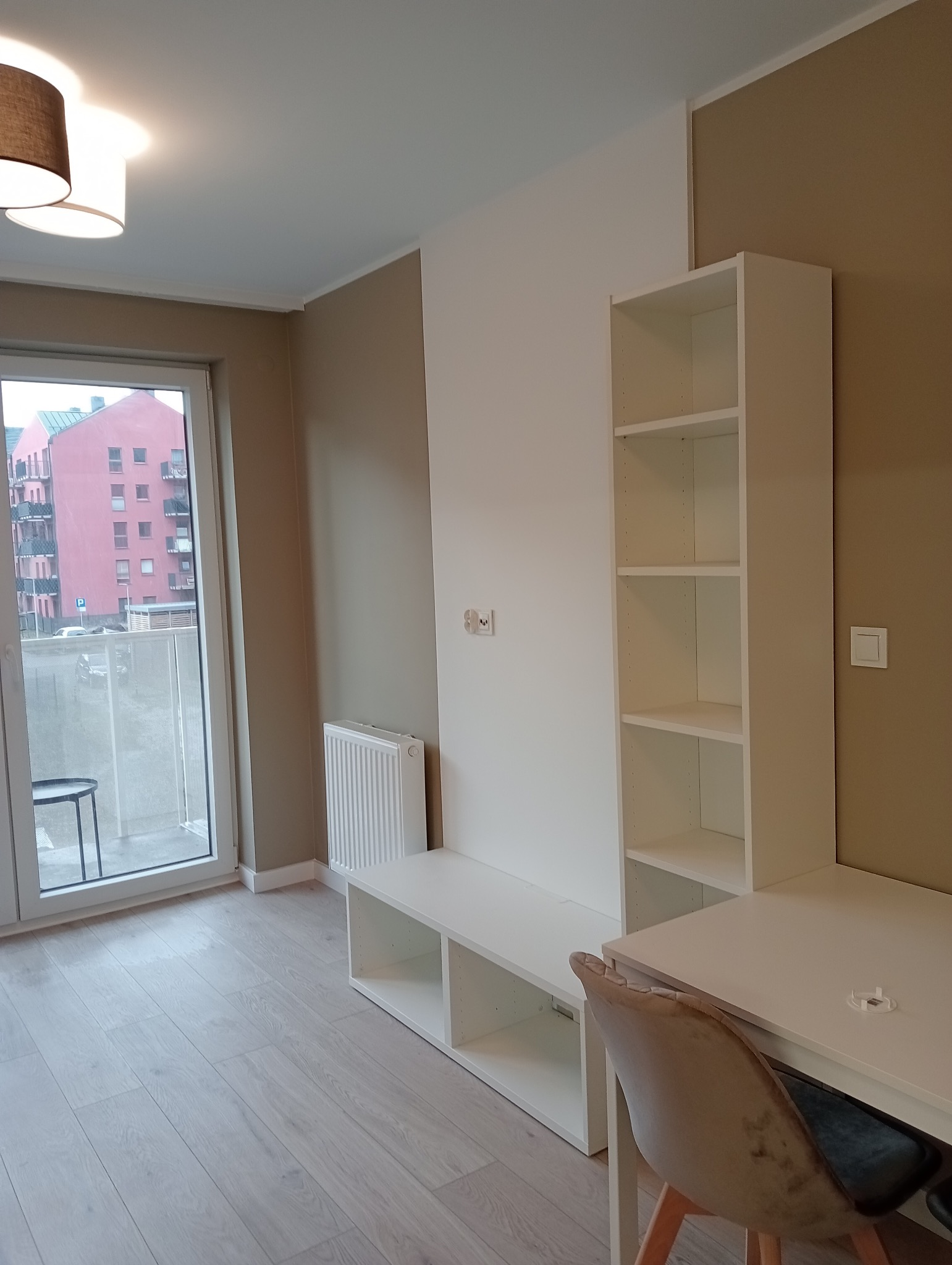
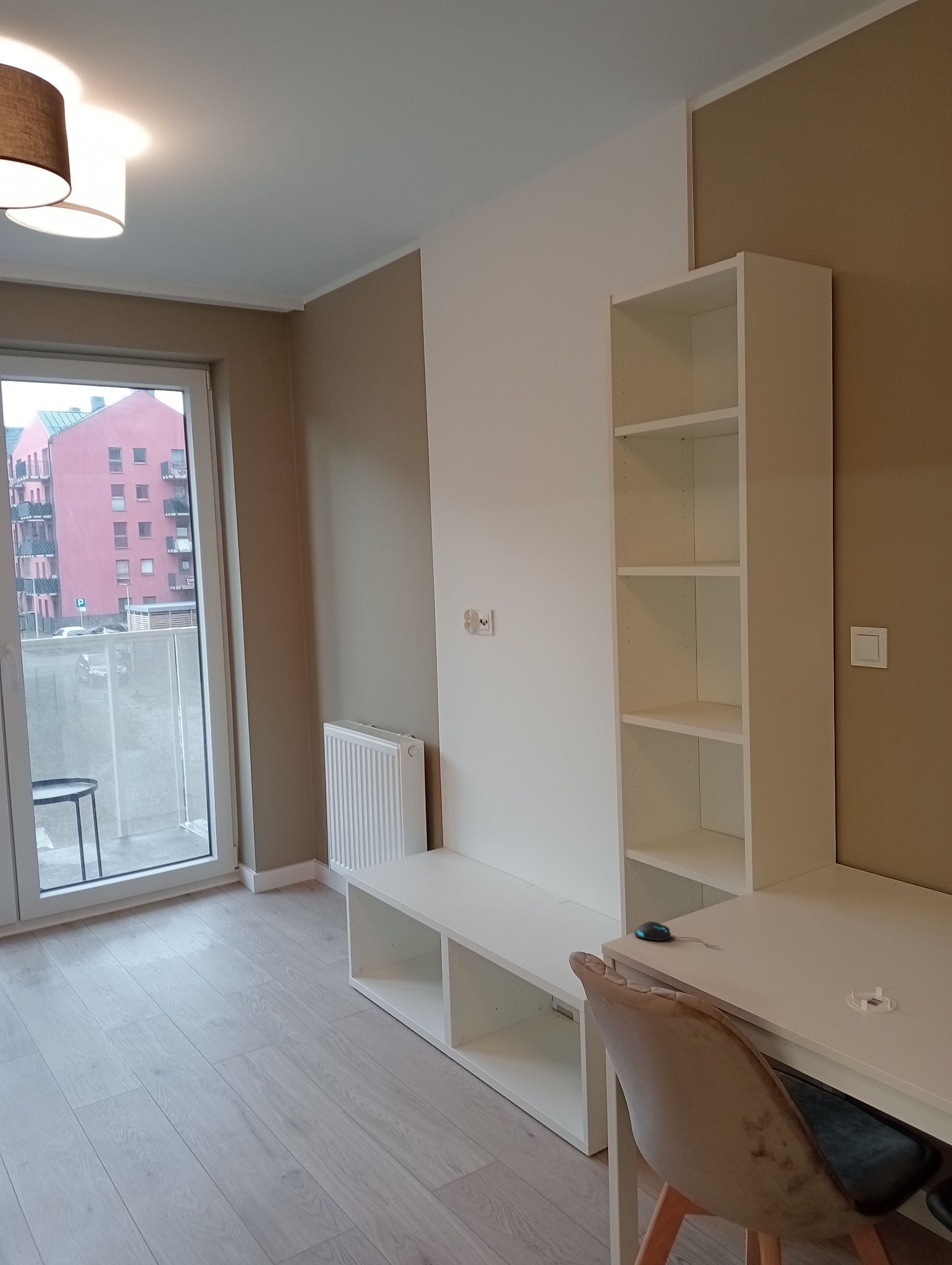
+ mouse (672, 936)
